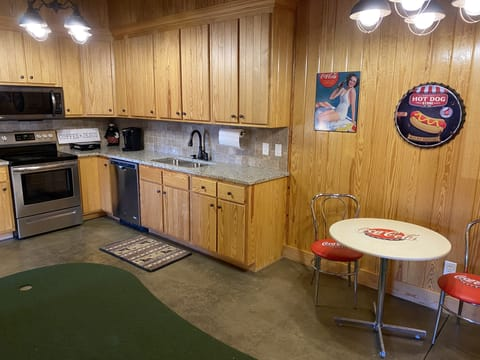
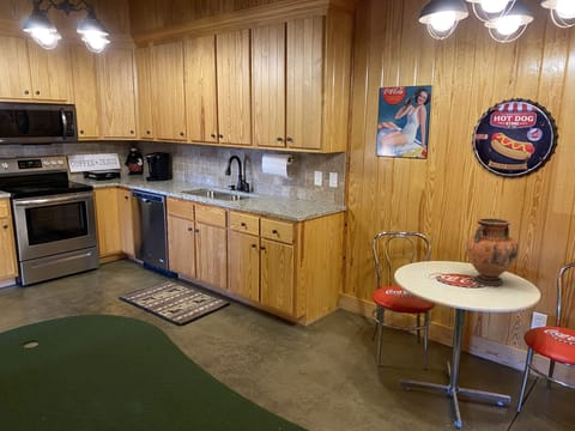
+ vase (490, 251)
